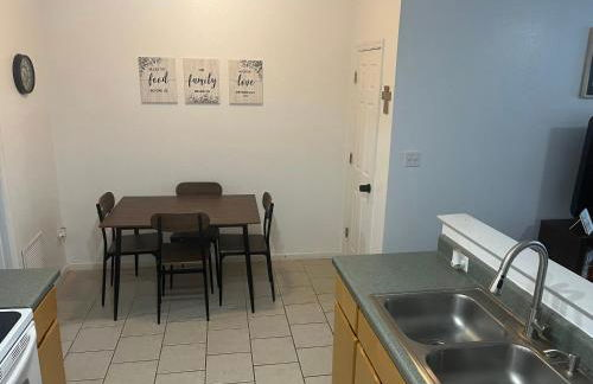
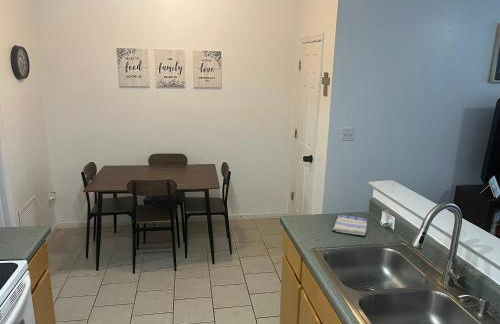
+ dish towel (350, 224)
